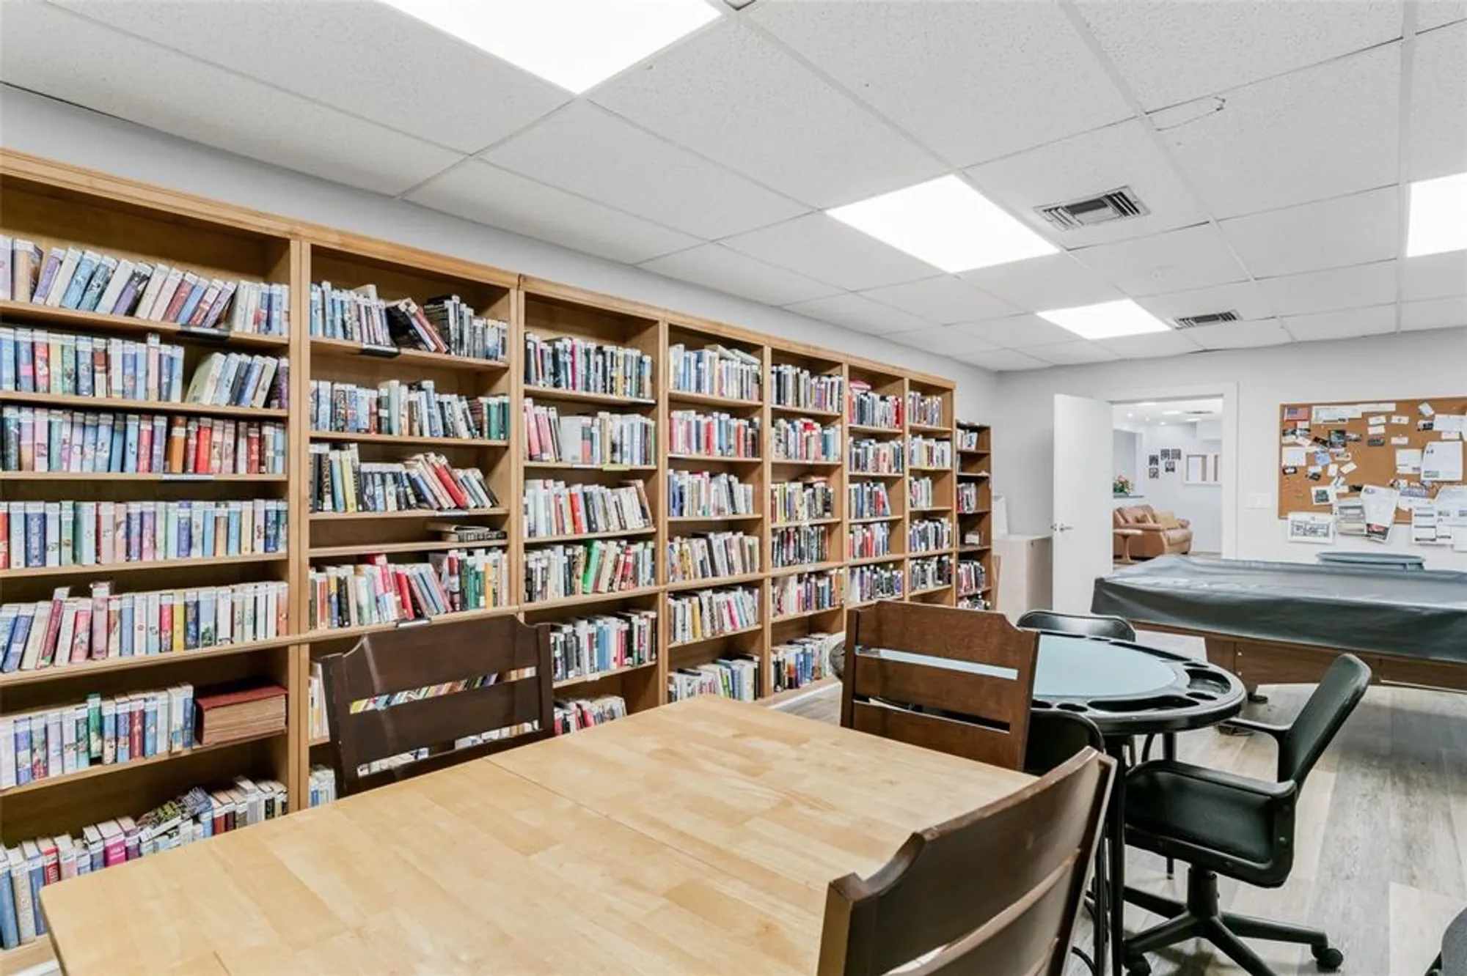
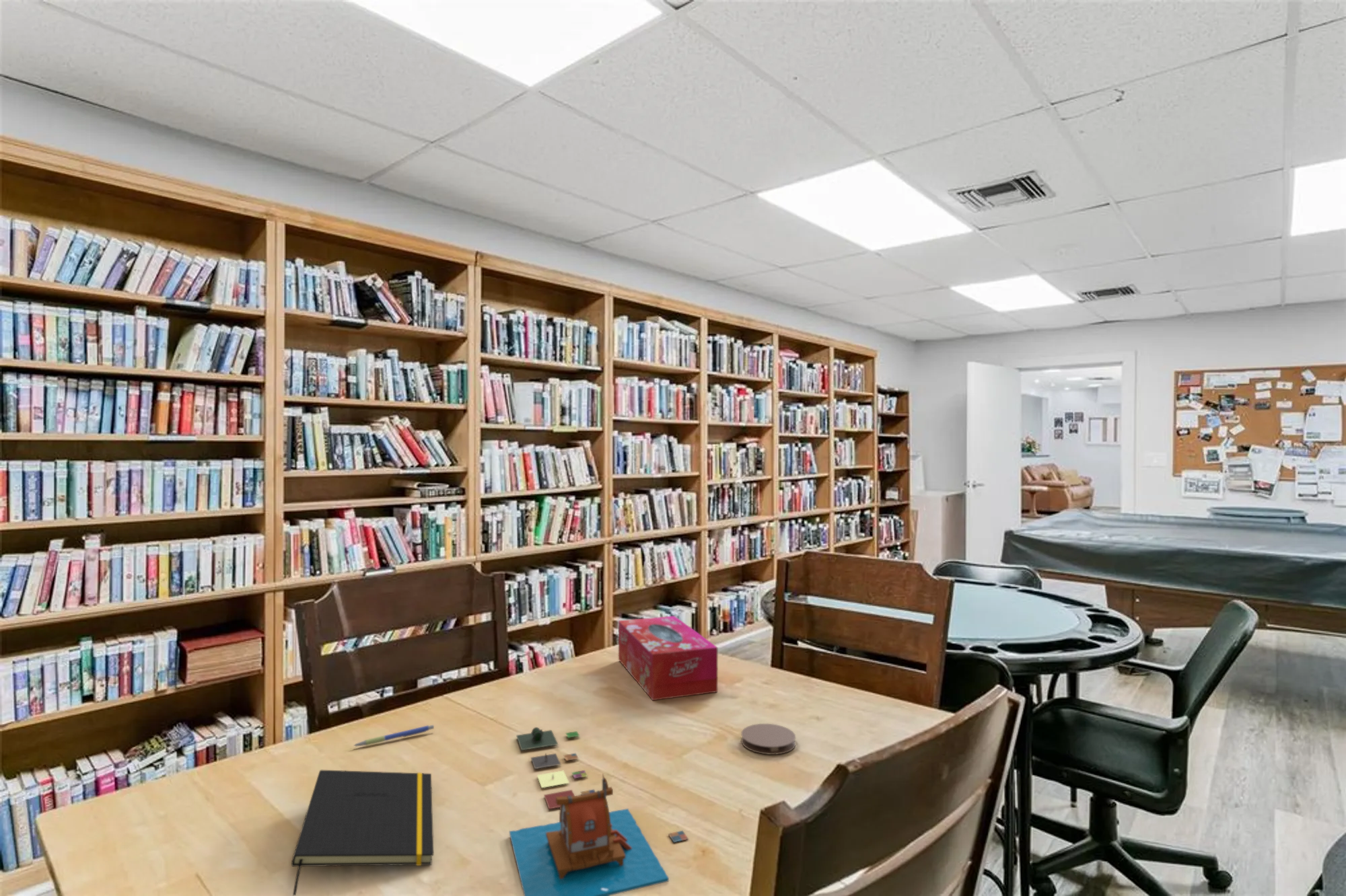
+ coaster (768, 738)
+ notepad (371, 813)
+ board game (578, 758)
+ pen (394, 735)
+ tissue box (664, 654)
